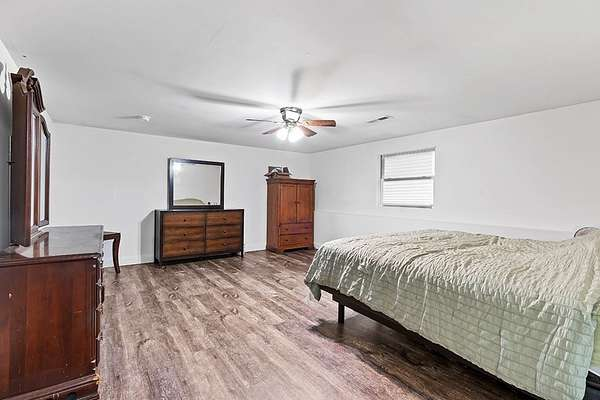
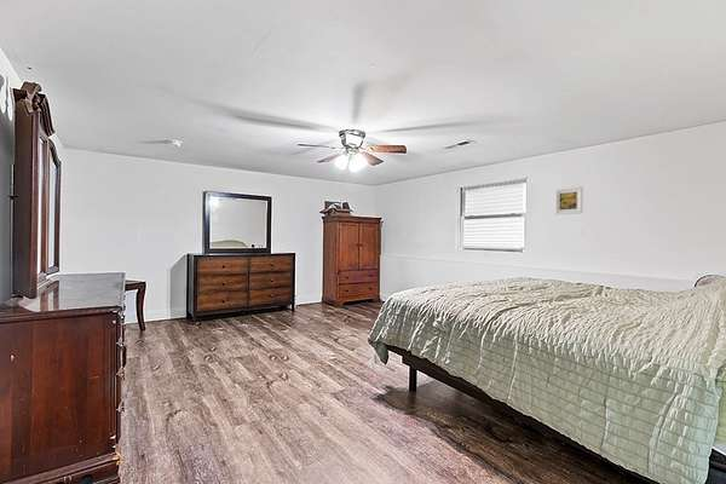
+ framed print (567, 201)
